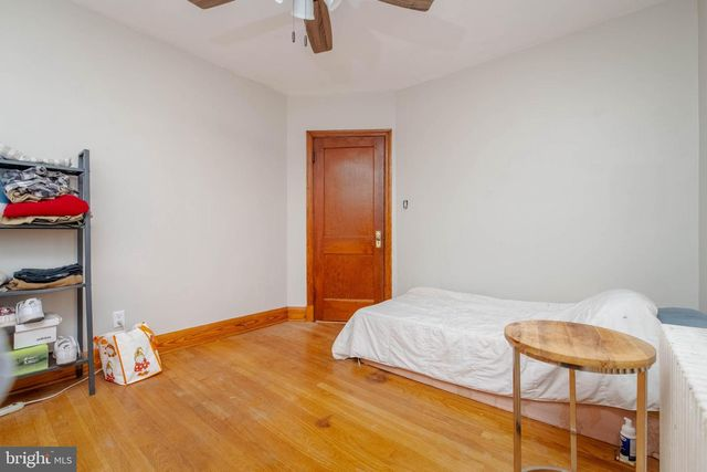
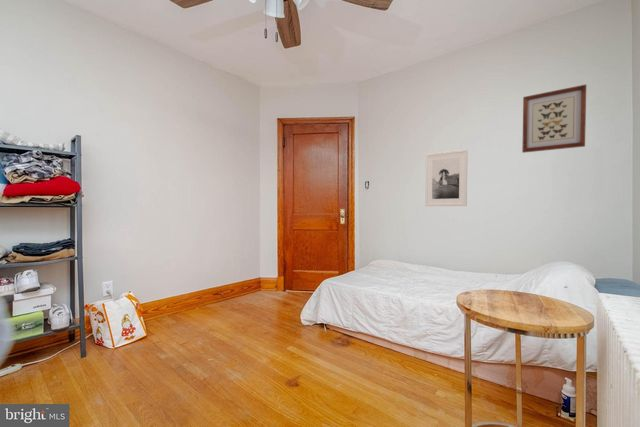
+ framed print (445, 179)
+ wall art (552, 120)
